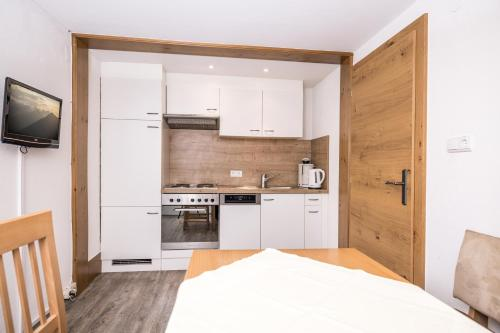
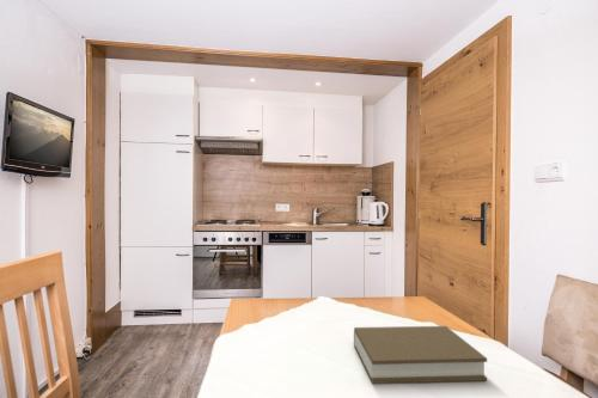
+ book (413, 350)
